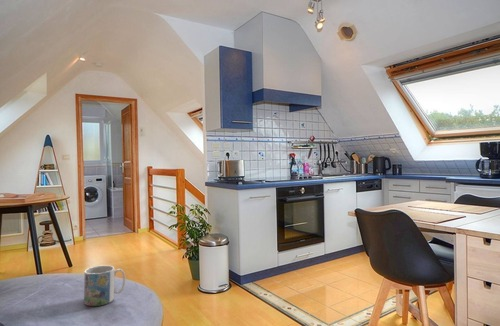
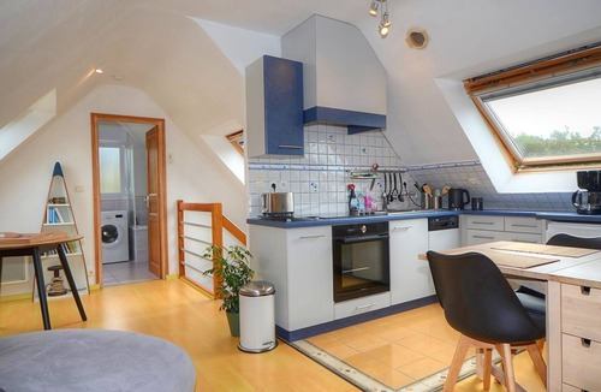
- mug (103, 283)
